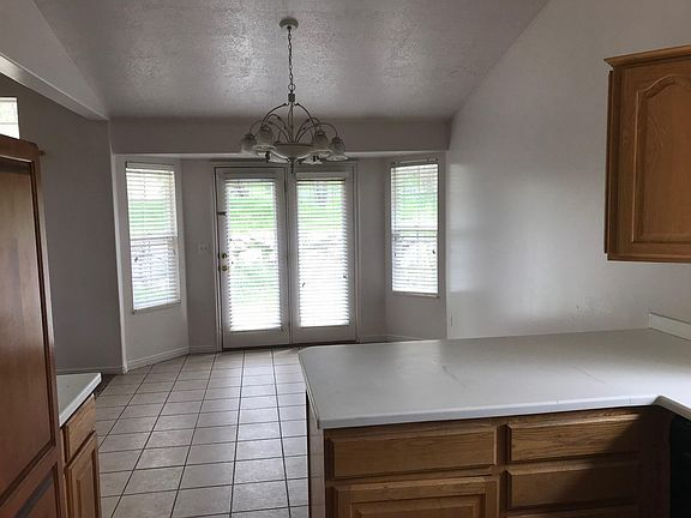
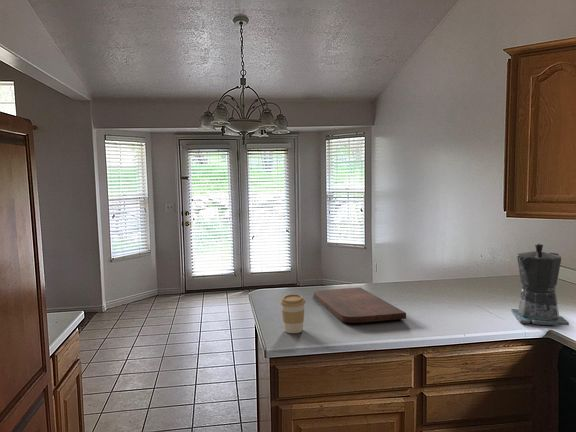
+ cutting board (353, 303)
+ coffee cup (293, 313)
+ coffee maker (538, 281)
